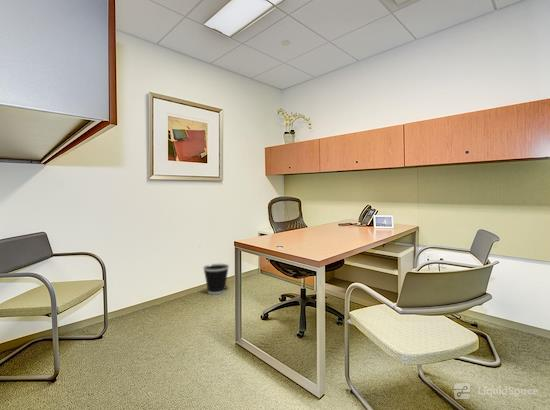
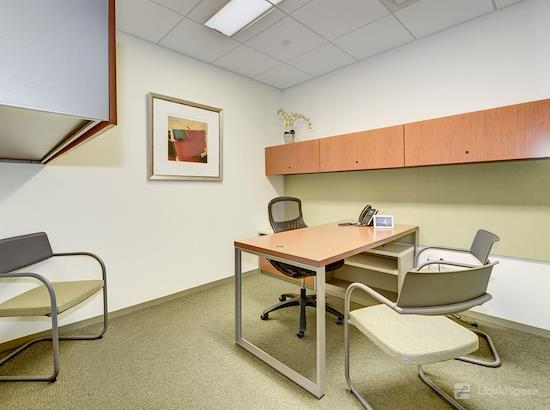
- wastebasket (216, 279)
